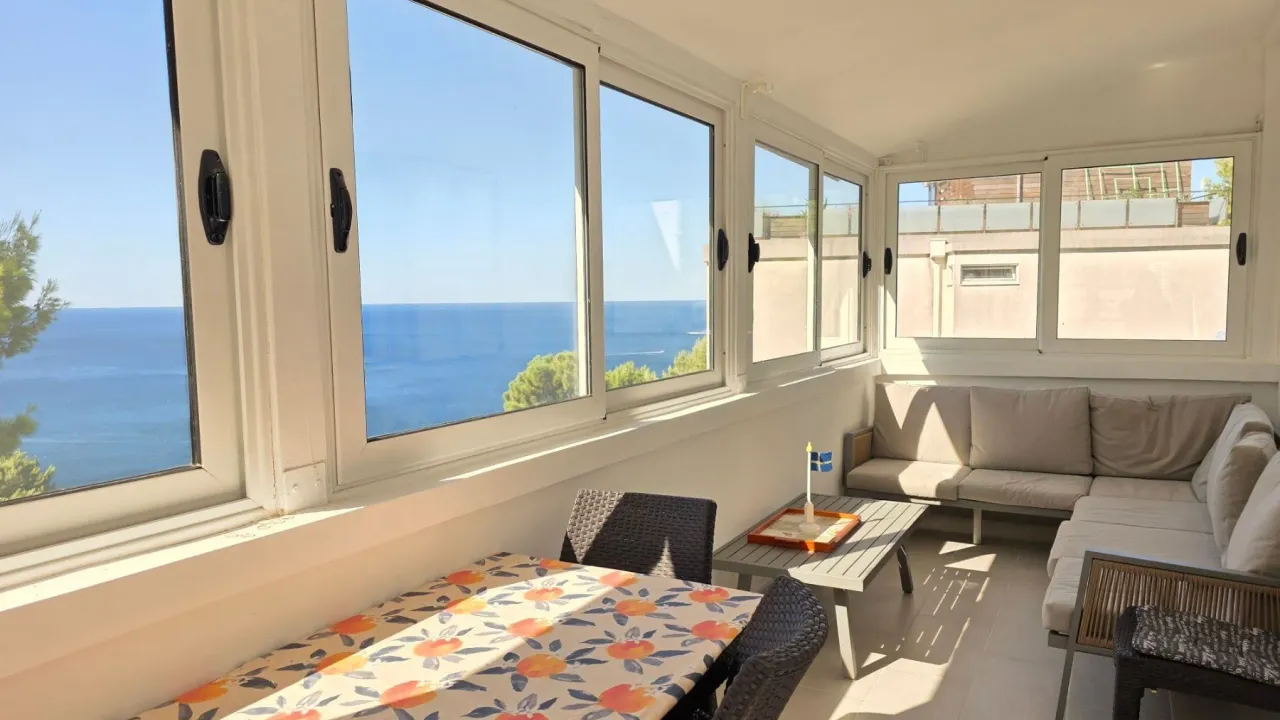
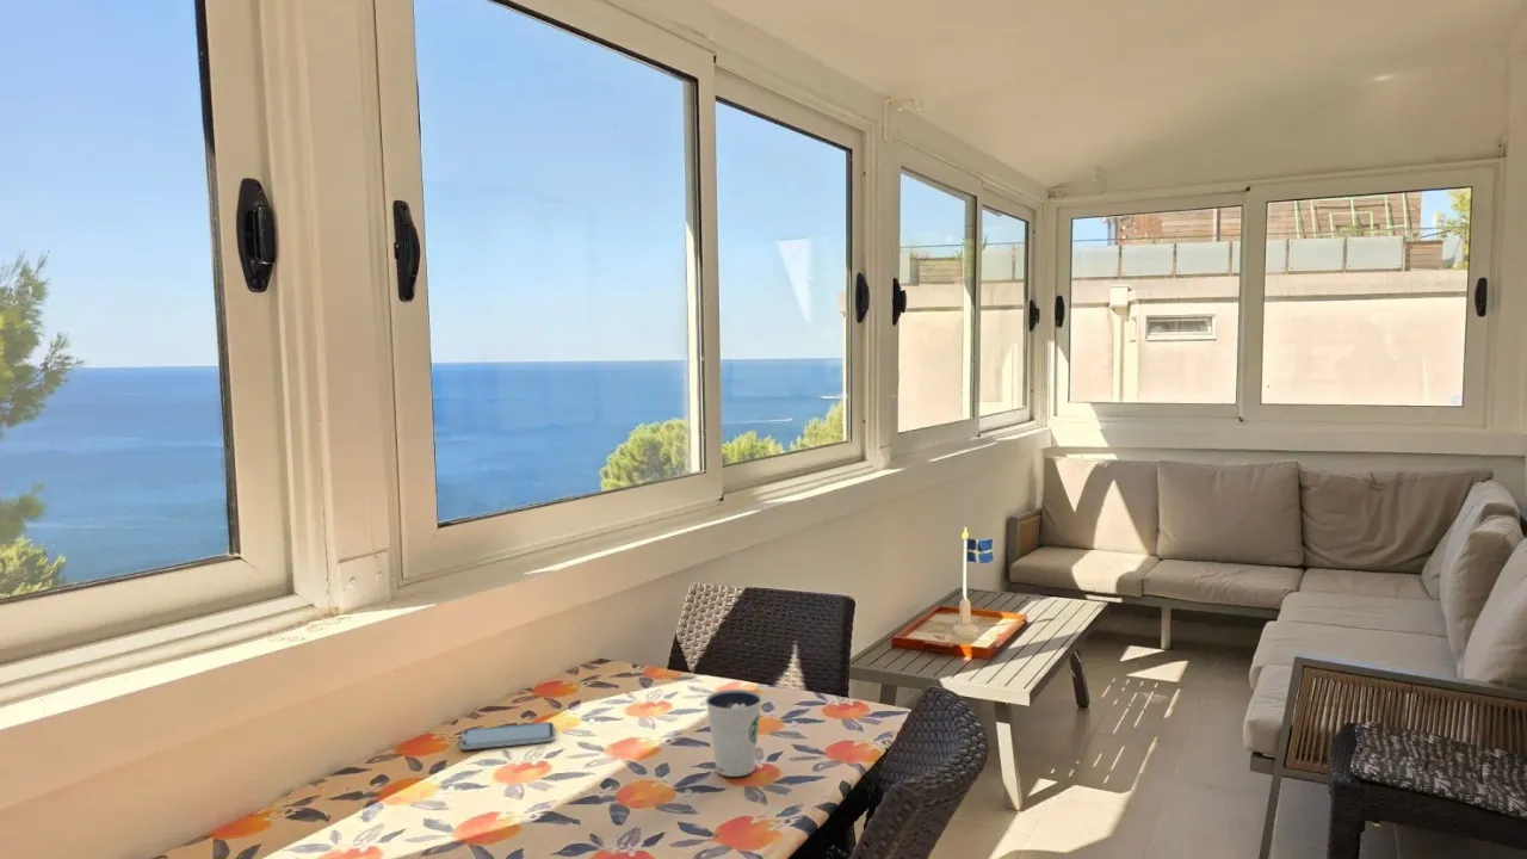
+ smartphone (508, 735)
+ dixie cup (734, 734)
